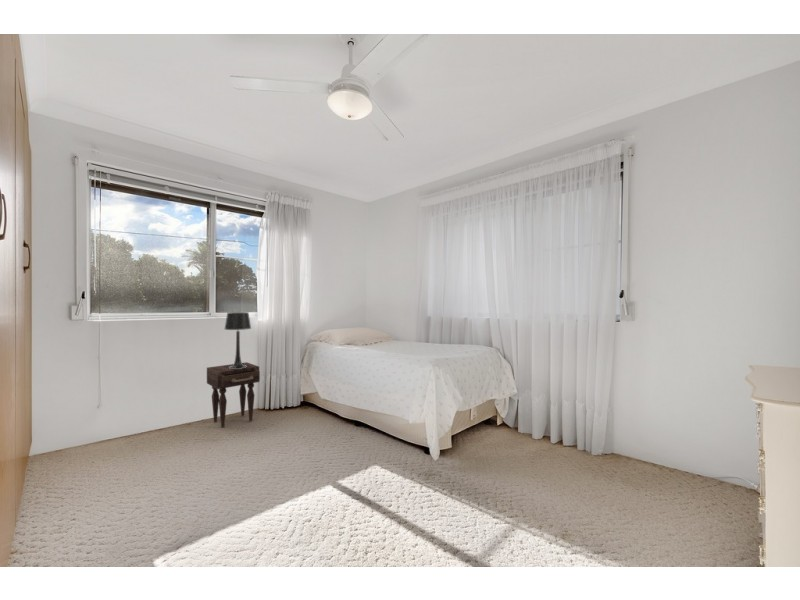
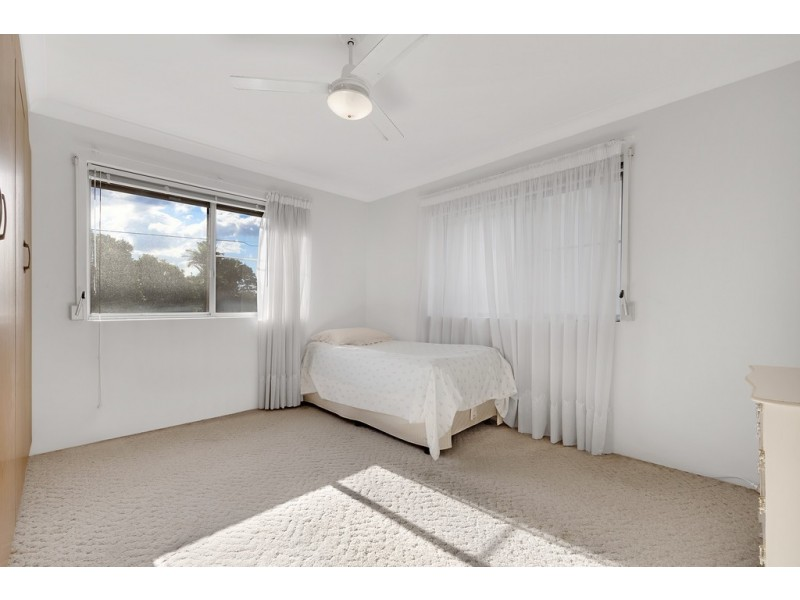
- nightstand (239, 394)
- table lamp (237, 340)
